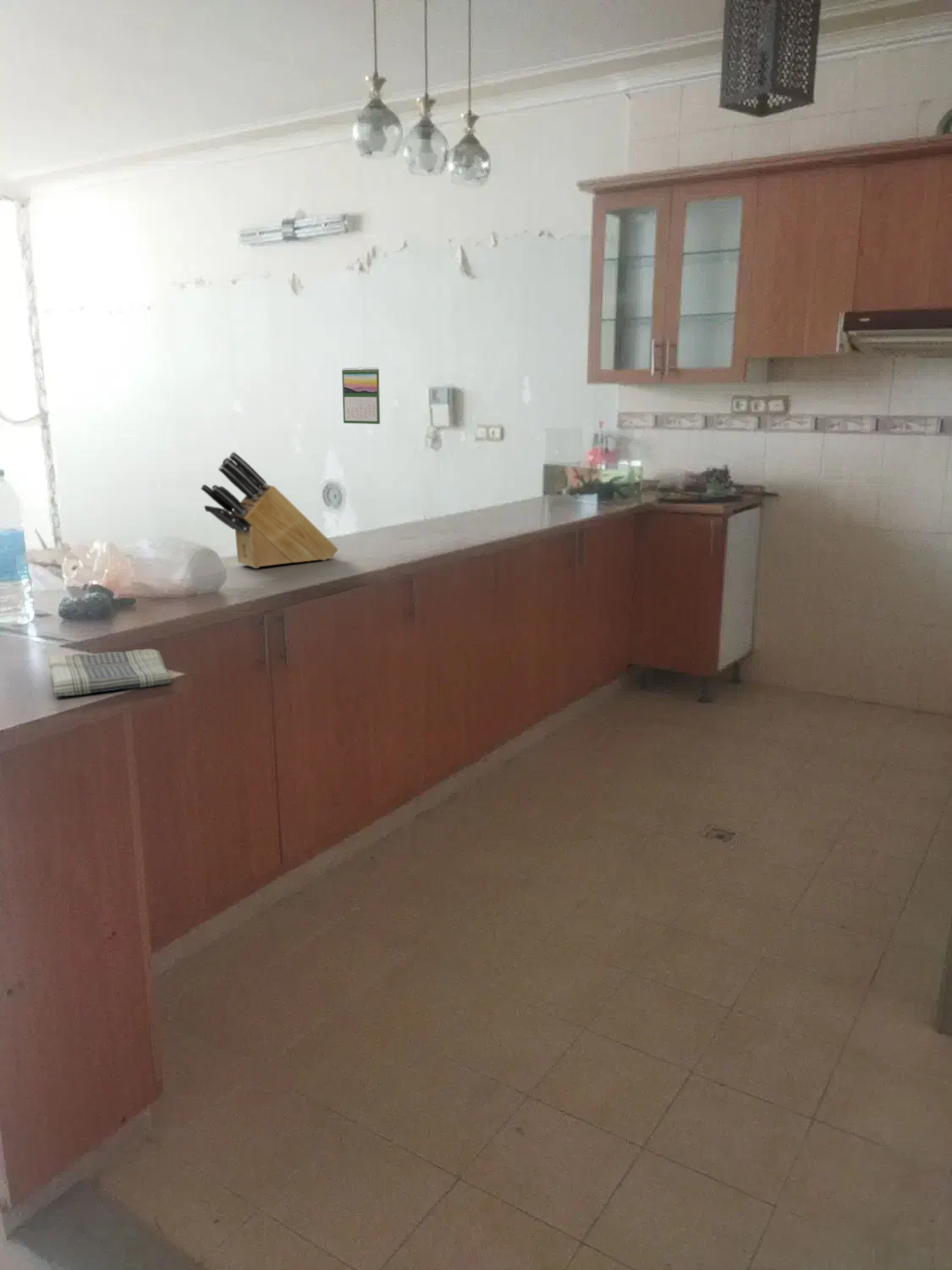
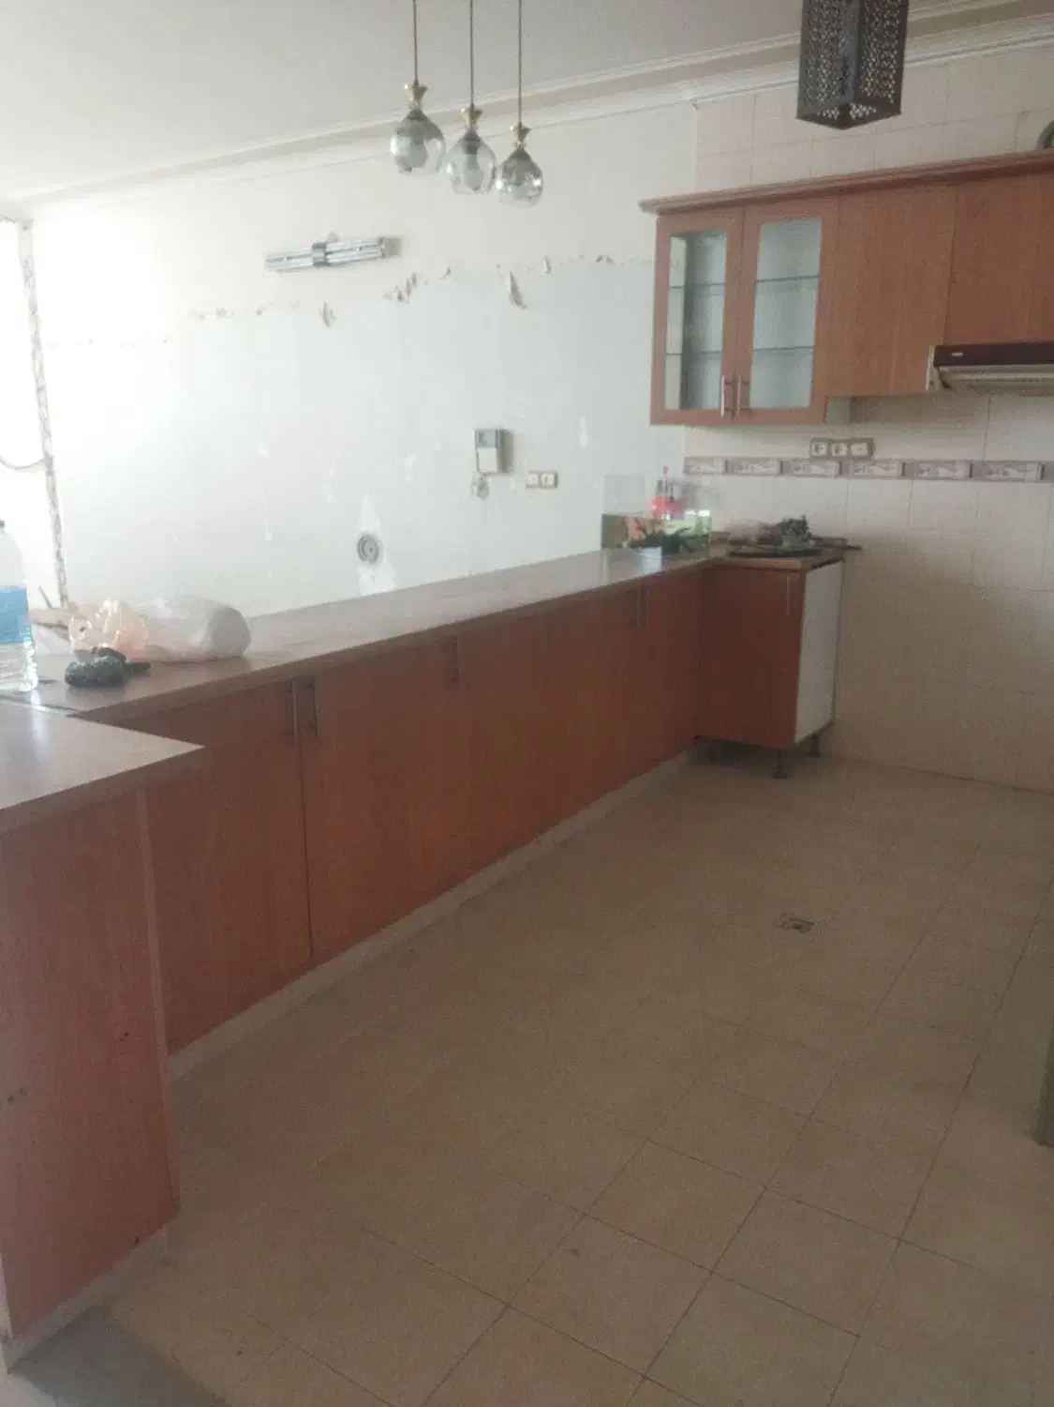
- calendar (360, 395)
- knife block (270, 507)
- dish towel (109, 667)
